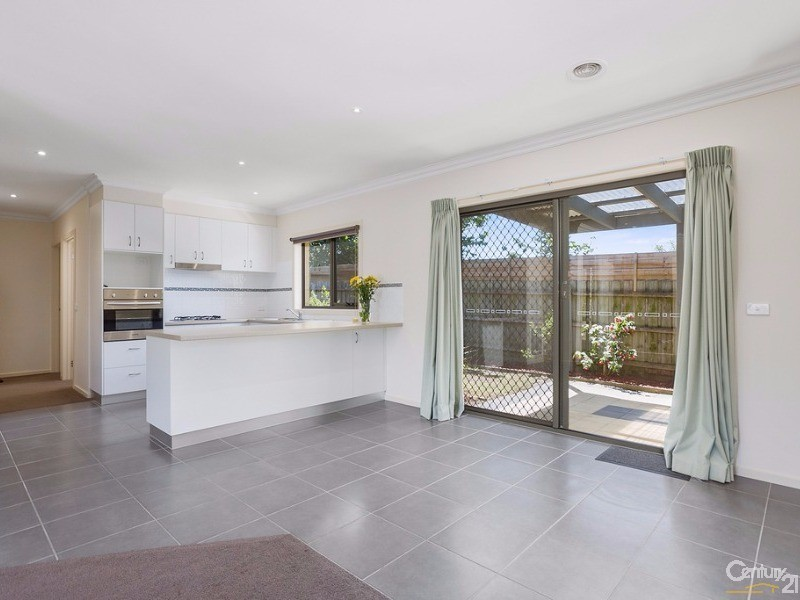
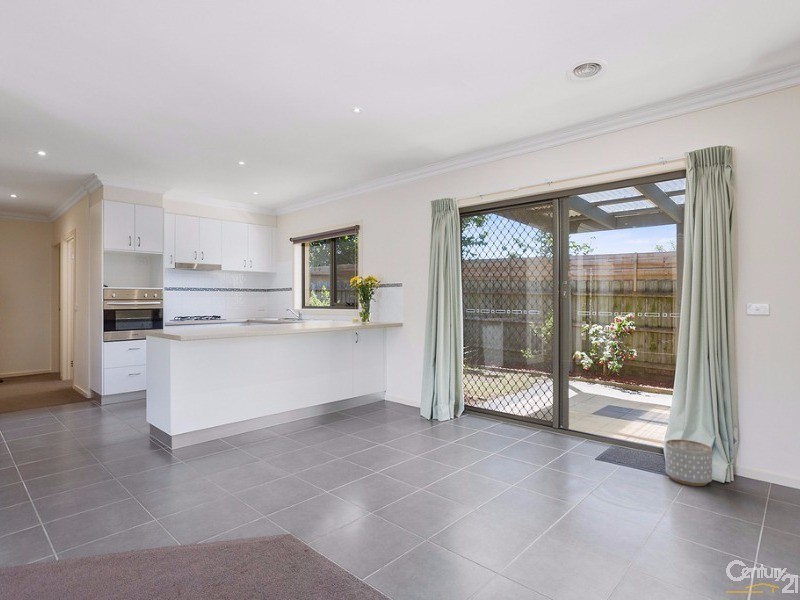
+ planter (688, 462)
